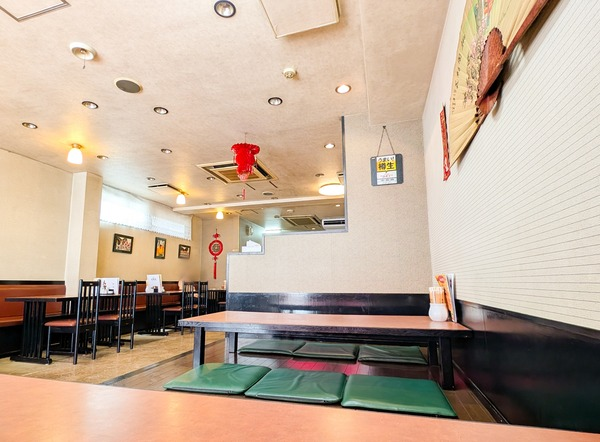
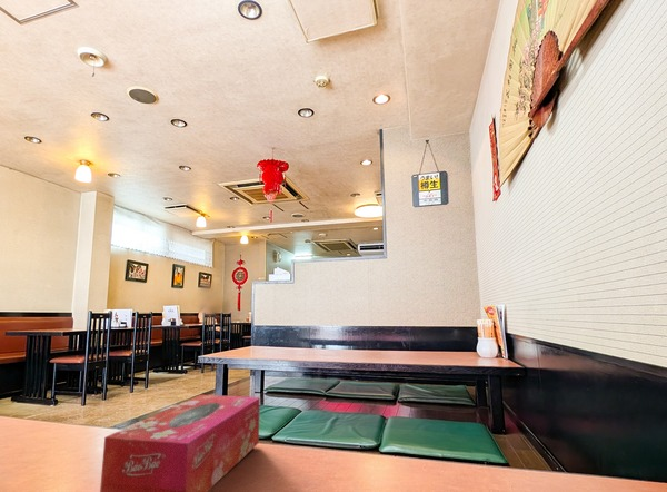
+ tissue box (193, 440)
